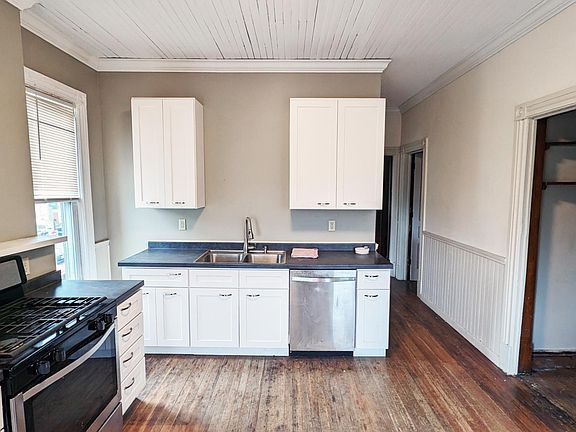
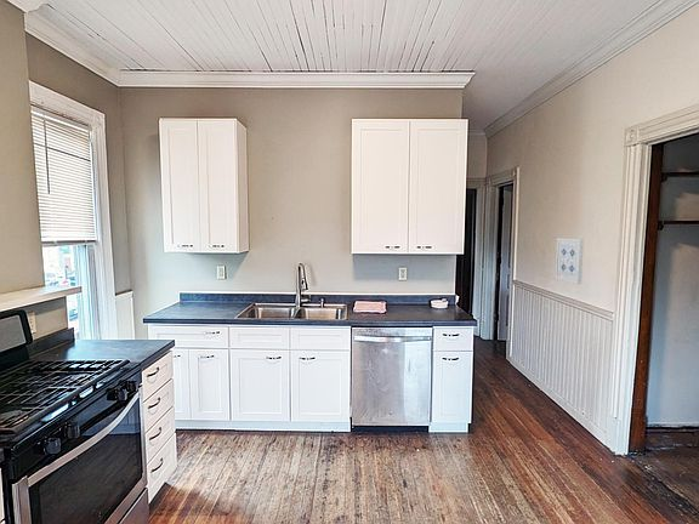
+ wall art (568, 260)
